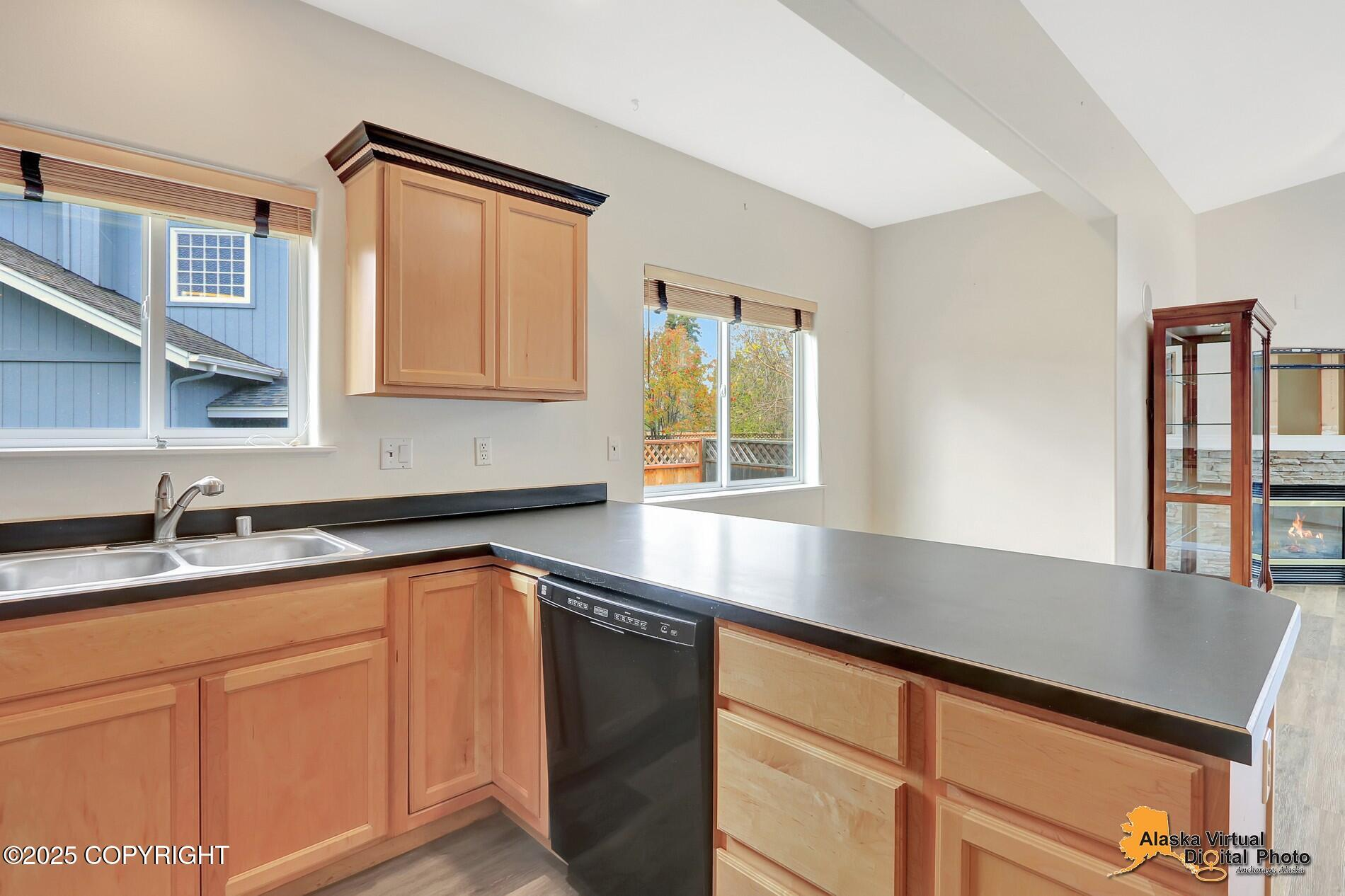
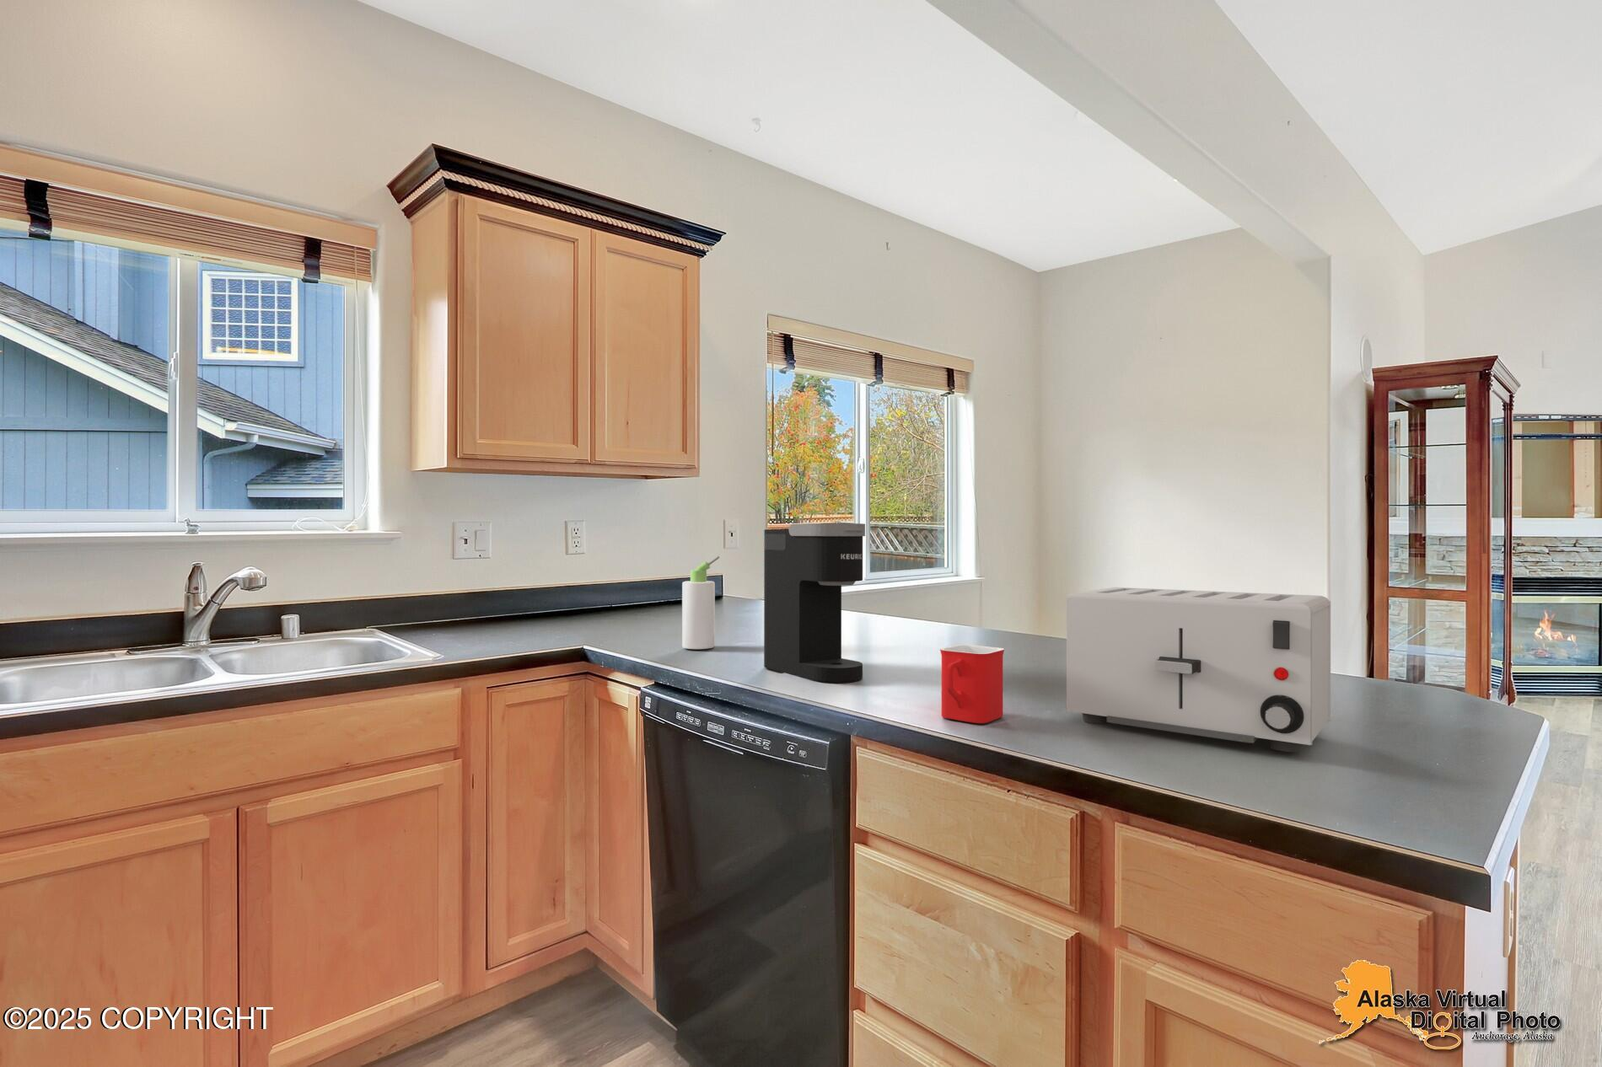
+ mug (966, 685)
+ toaster (1192, 661)
+ coffee maker (812, 598)
+ bottle (700, 601)
